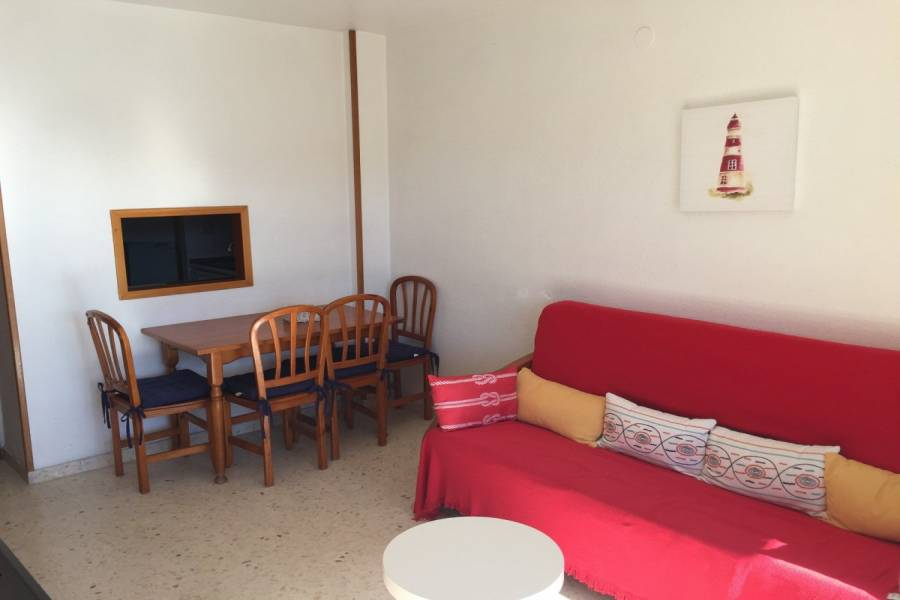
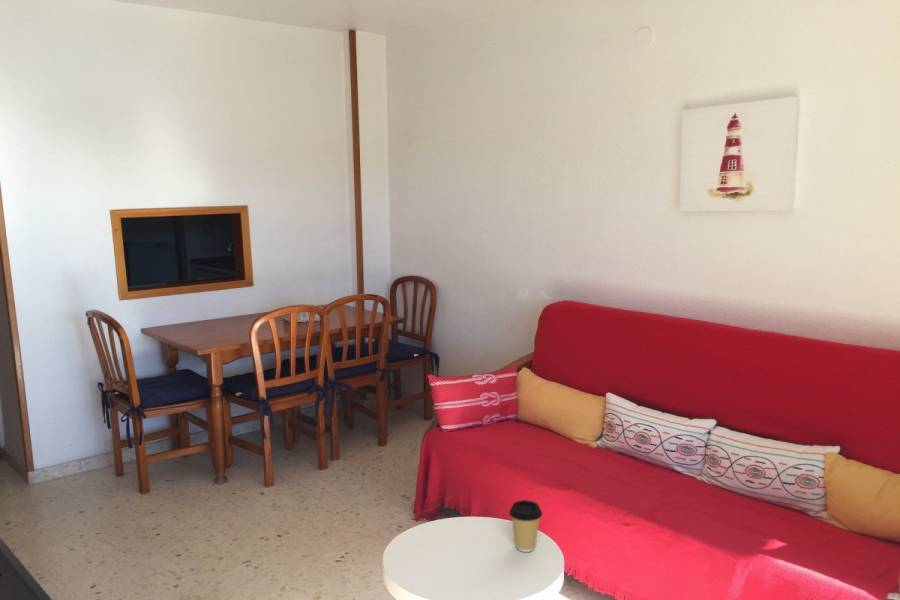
+ coffee cup (525, 526)
